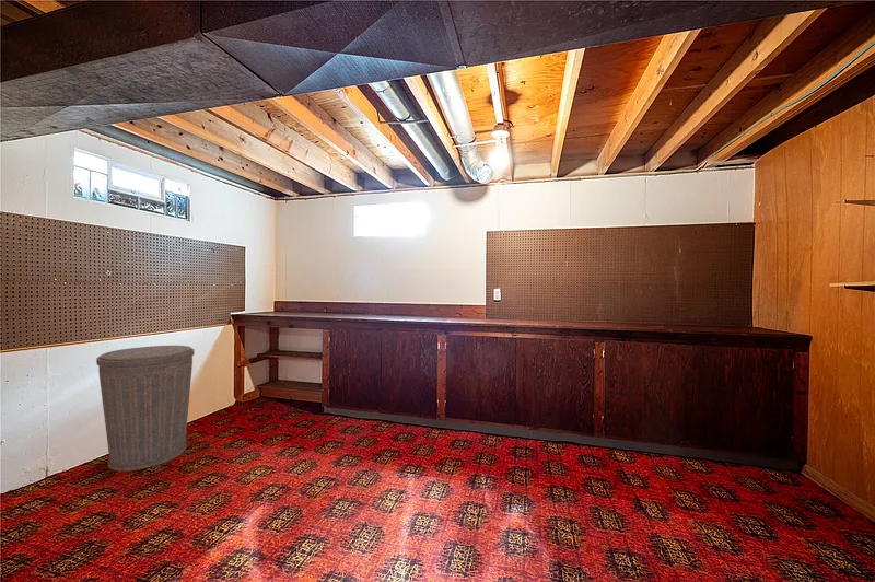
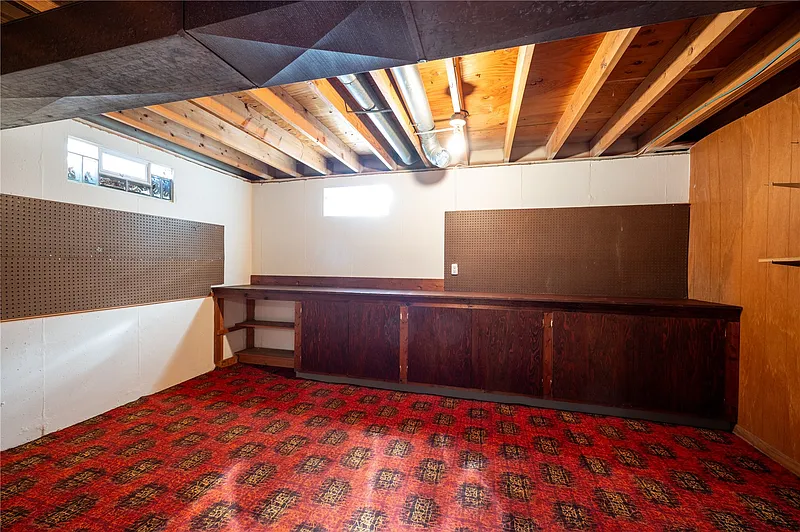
- trash can (149, 403)
